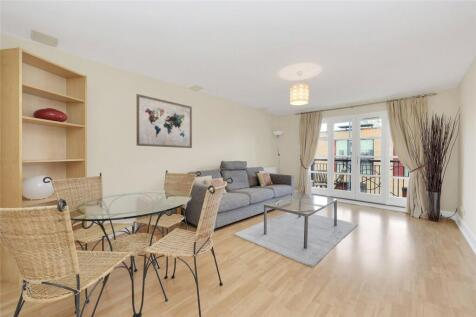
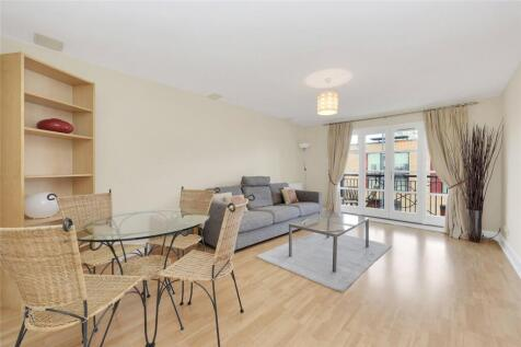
- wall art (167, 124)
